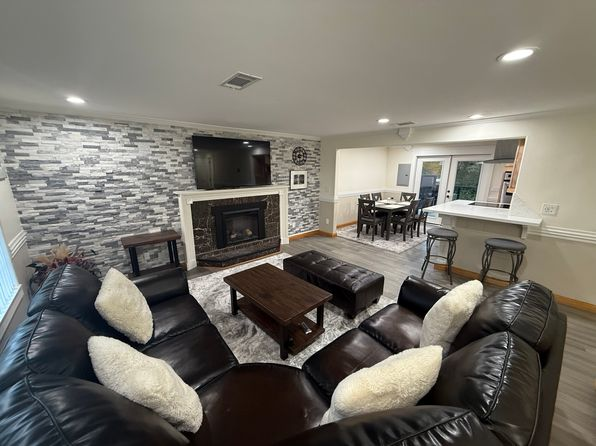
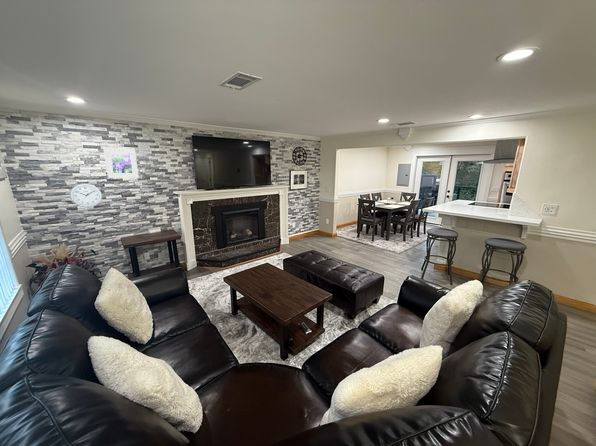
+ wall clock (86, 195)
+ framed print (121, 163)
